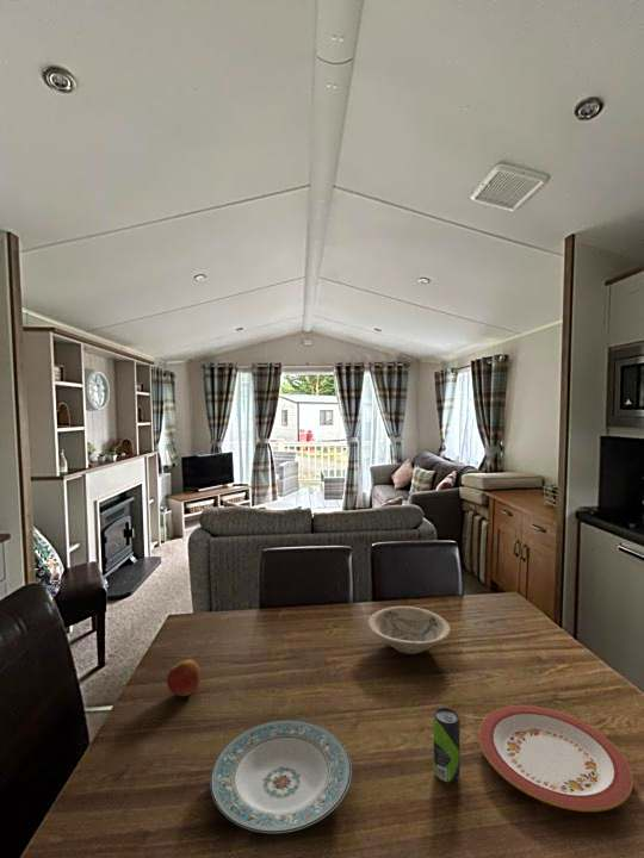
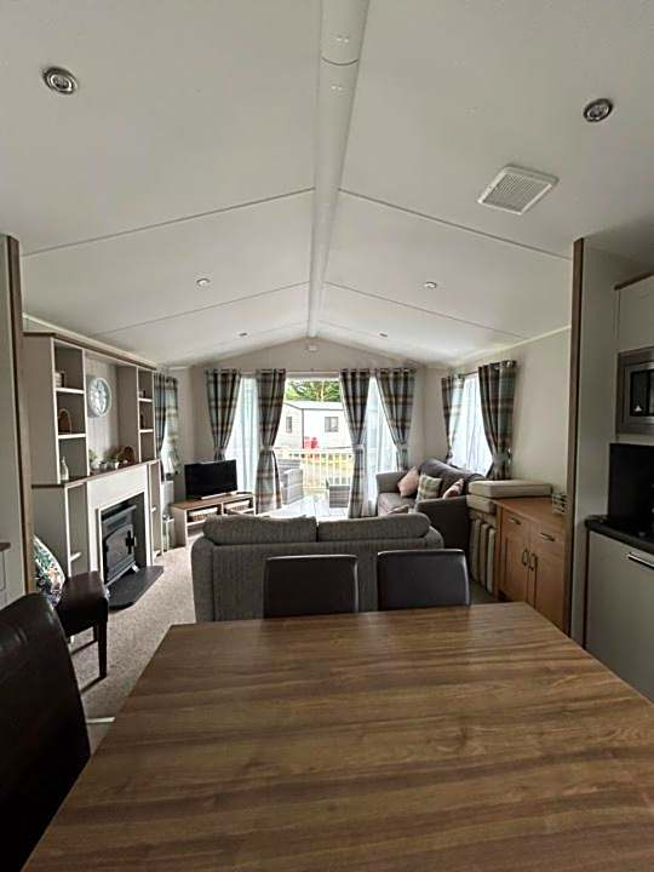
- bowl (408, 633)
- beverage can (446, 744)
- plate (281, 776)
- plate (550, 754)
- apple (185, 676)
